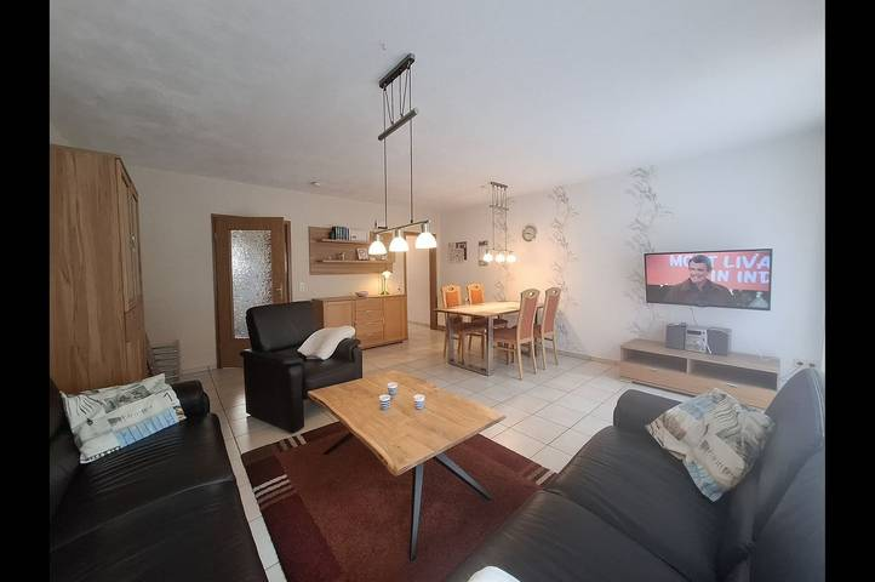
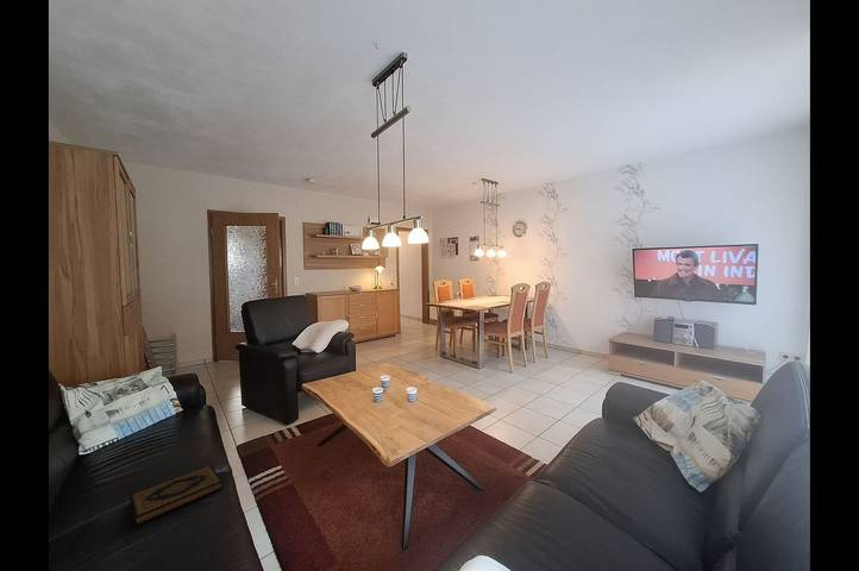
+ hardback book (177, 490)
